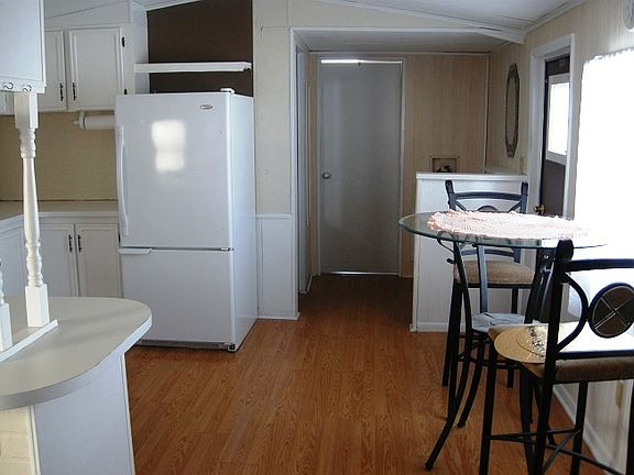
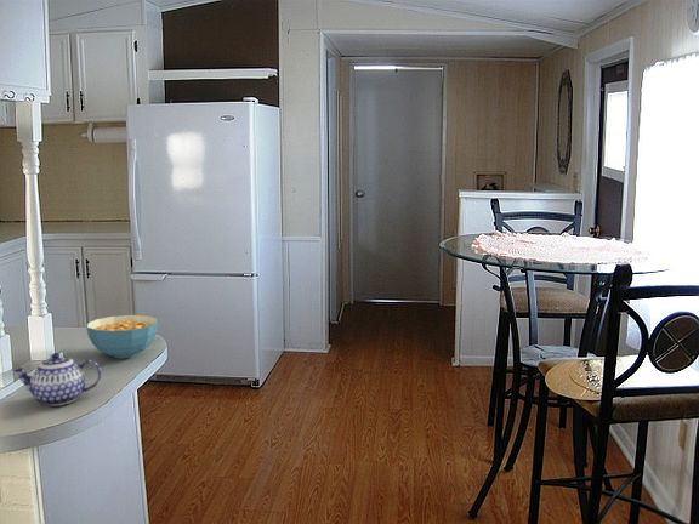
+ cereal bowl (123, 338)
+ teapot (57, 377)
